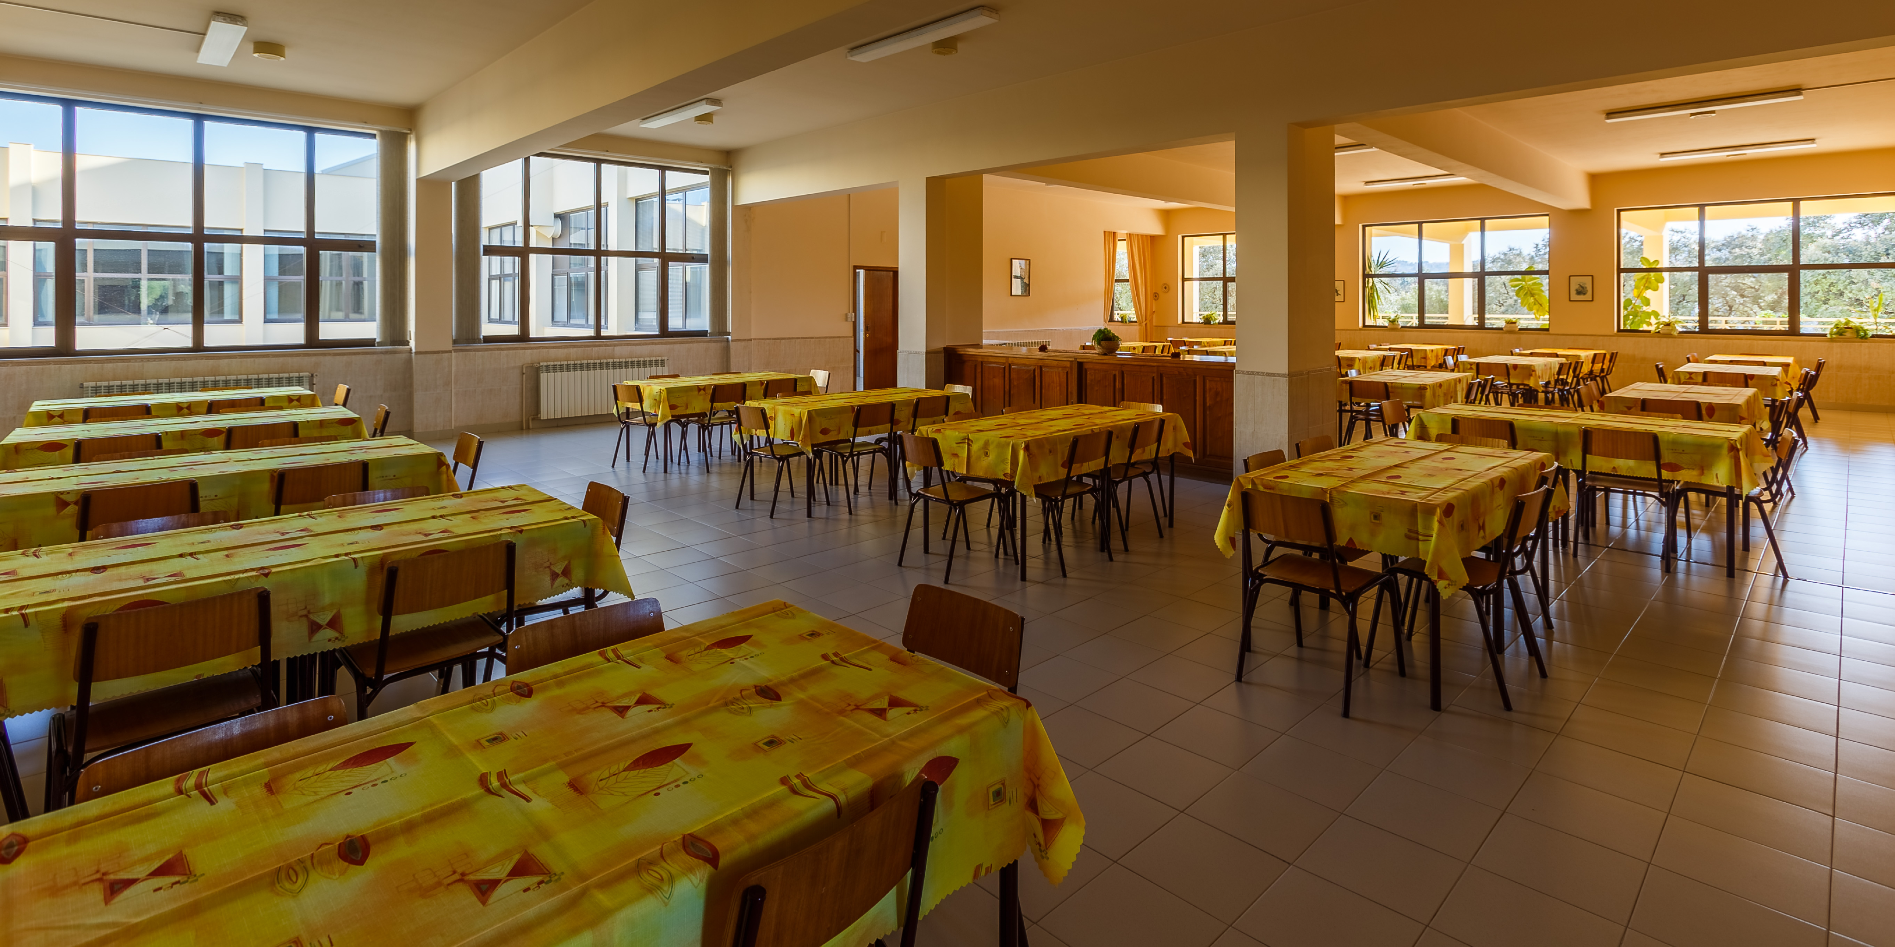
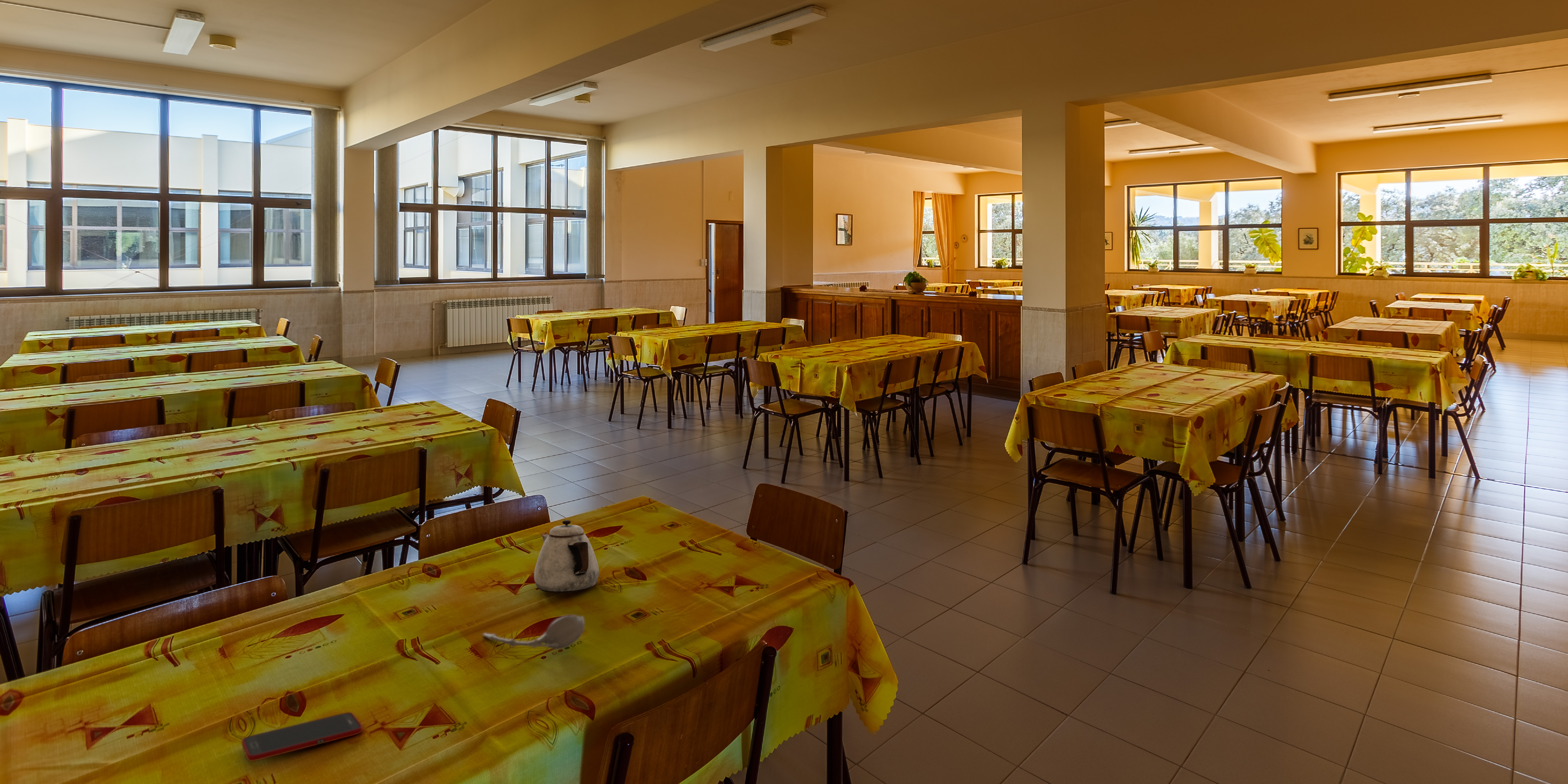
+ spoon (544, 634)
+ teapot (564, 552)
+ cell phone (303, 735)
